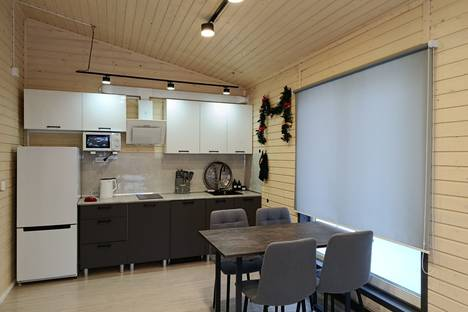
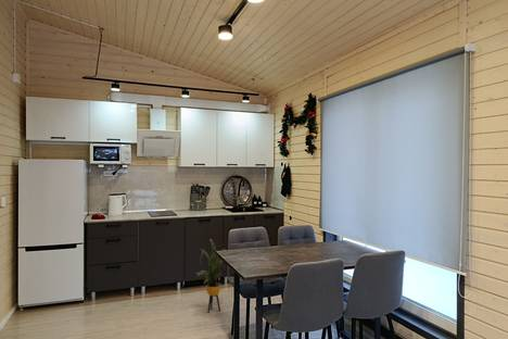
+ house plant (215, 276)
